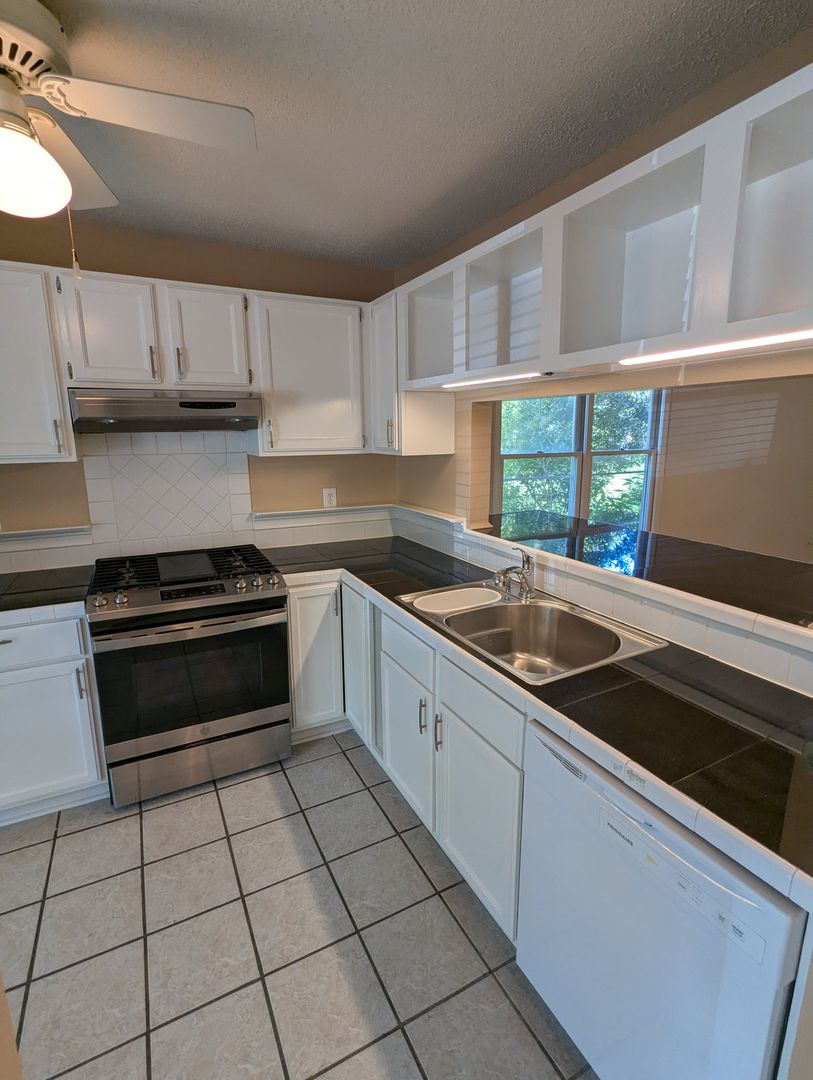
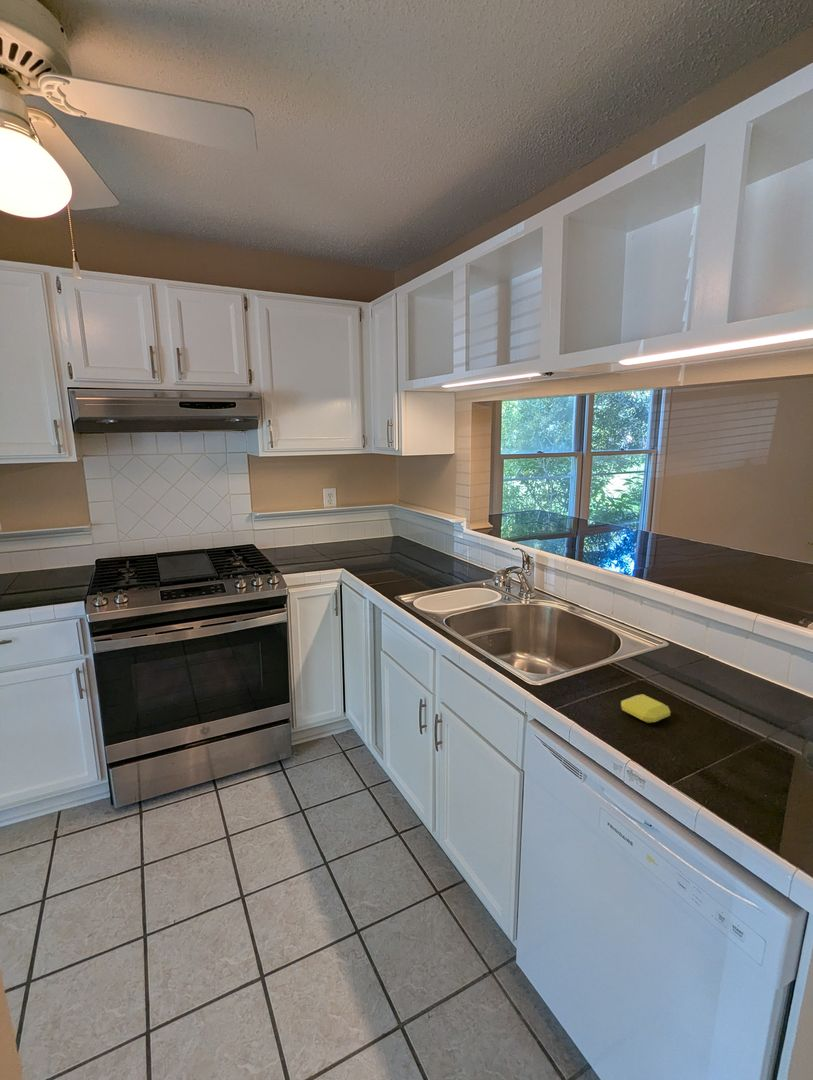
+ soap bar (645, 708)
